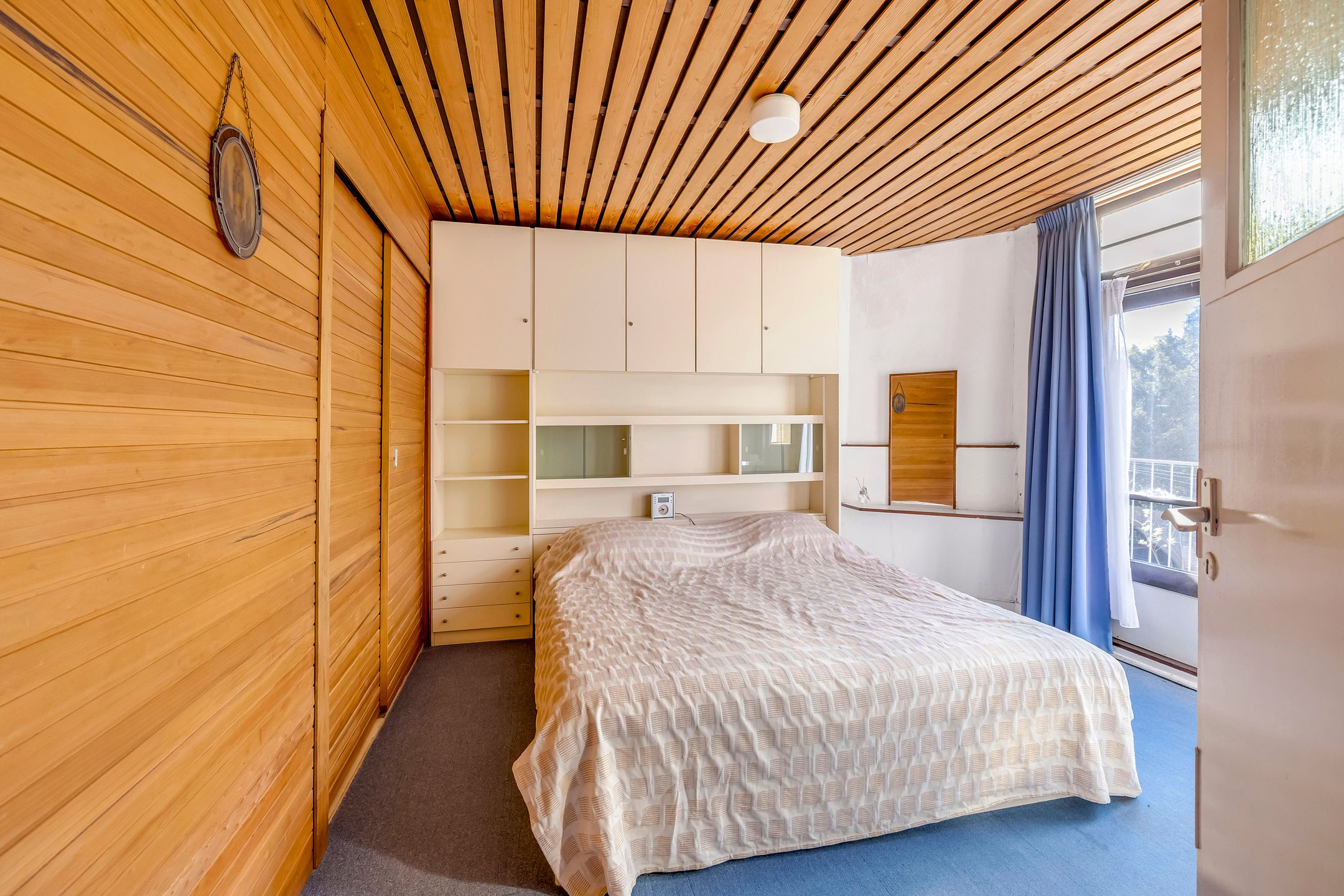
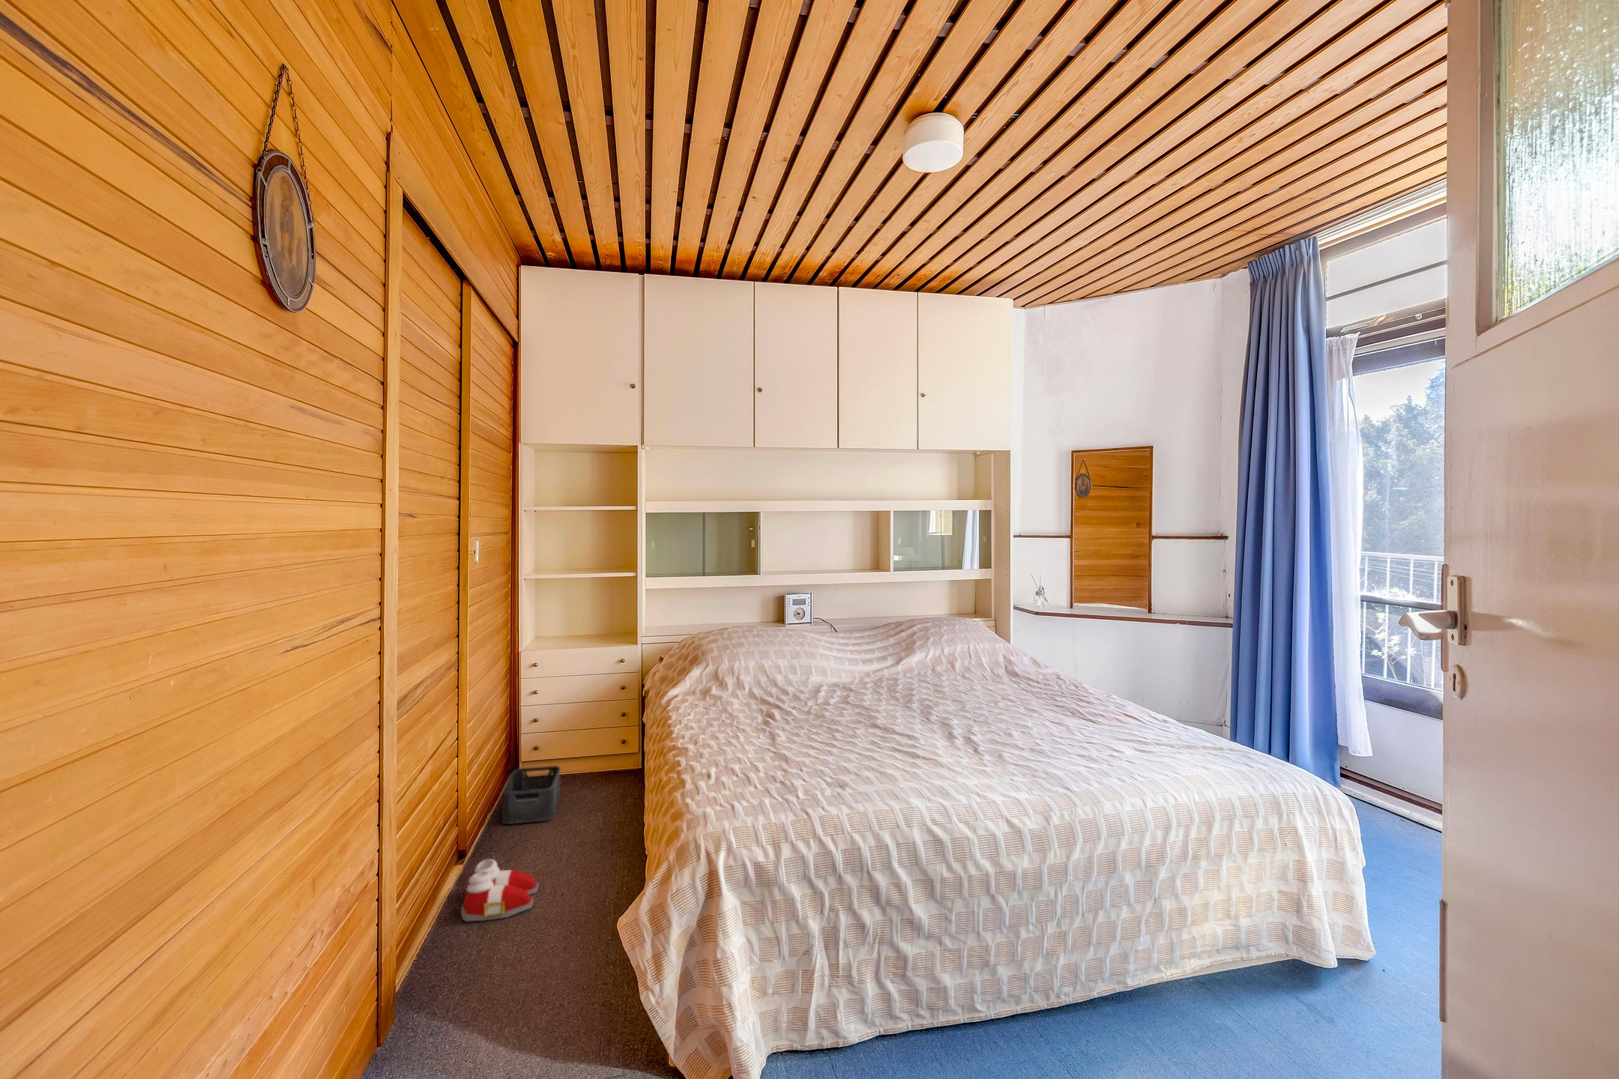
+ slippers (501, 884)
+ storage bin (532, 794)
